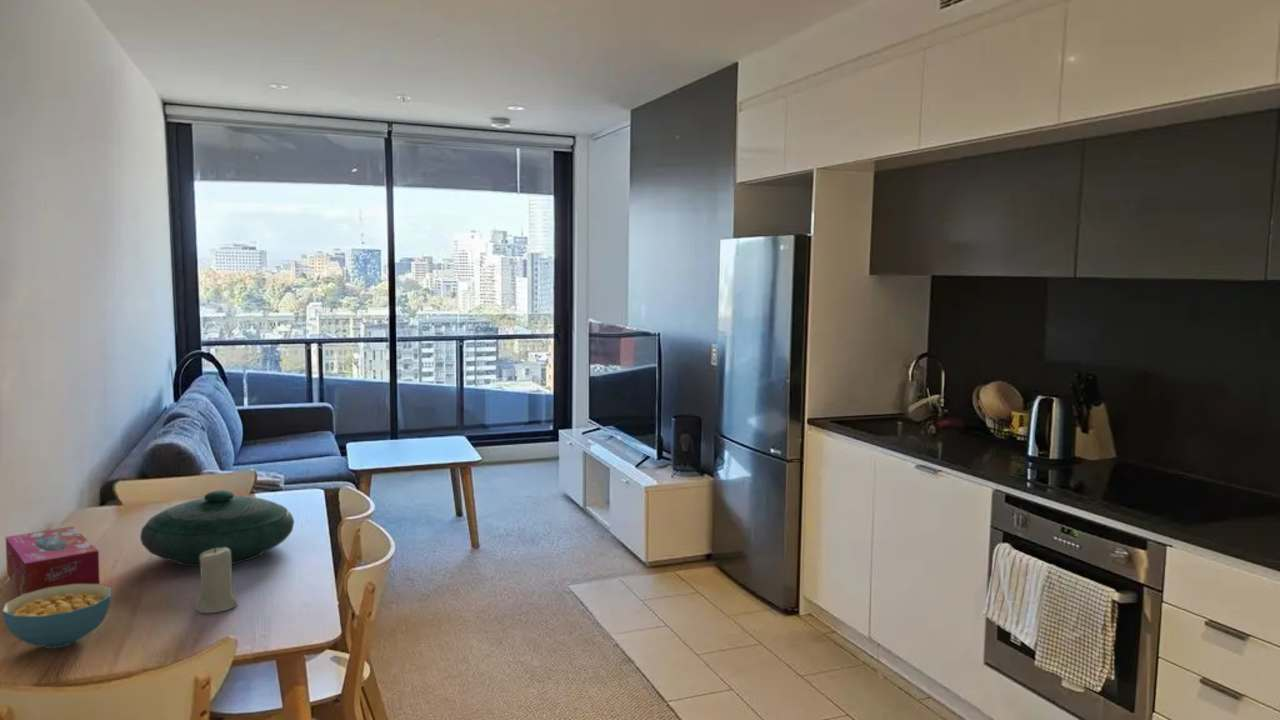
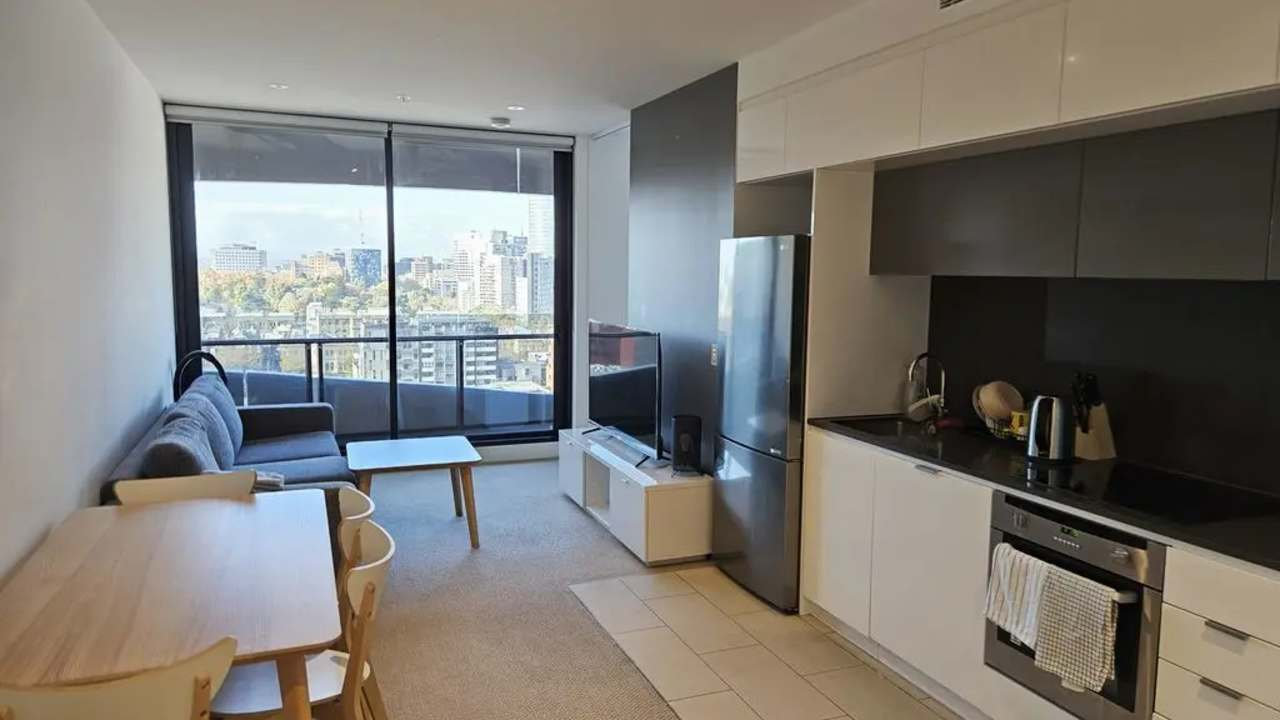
- tissue box (51, 562)
- cereal bowl (59, 621)
- decorative bowl (219, 522)
- candle (216, 576)
